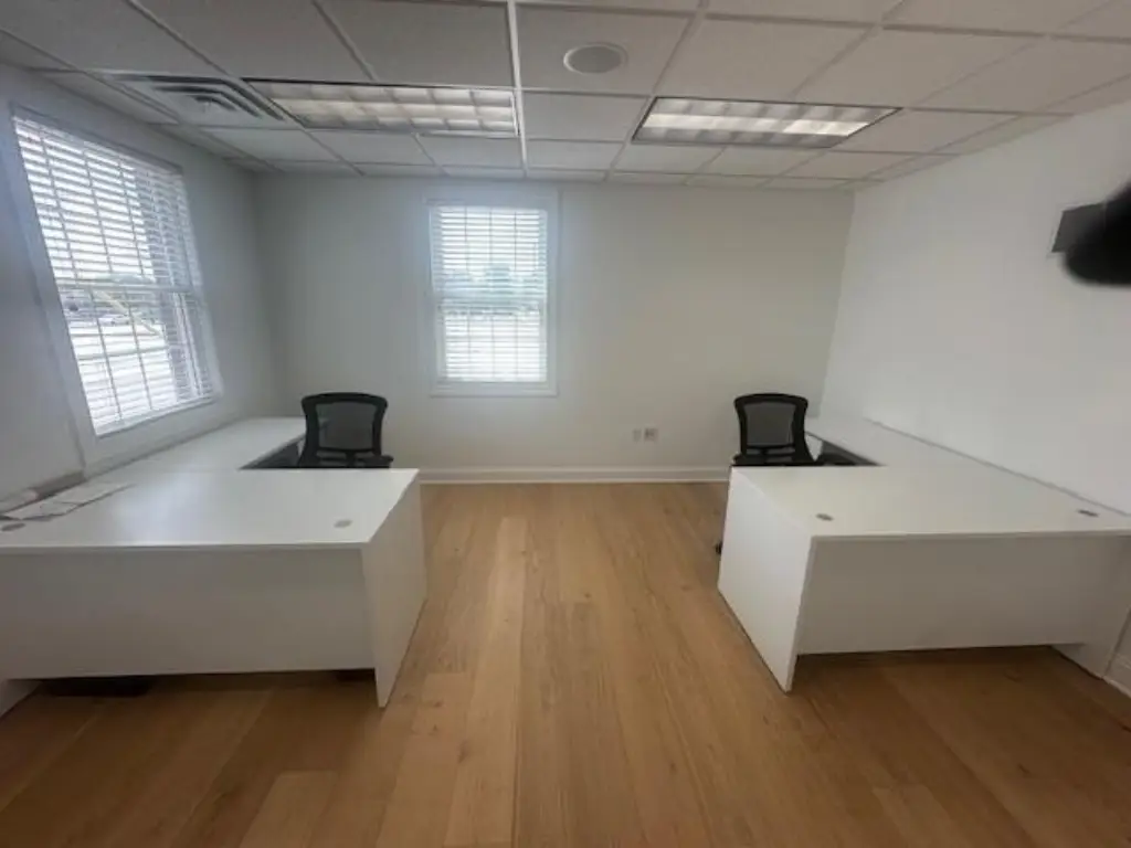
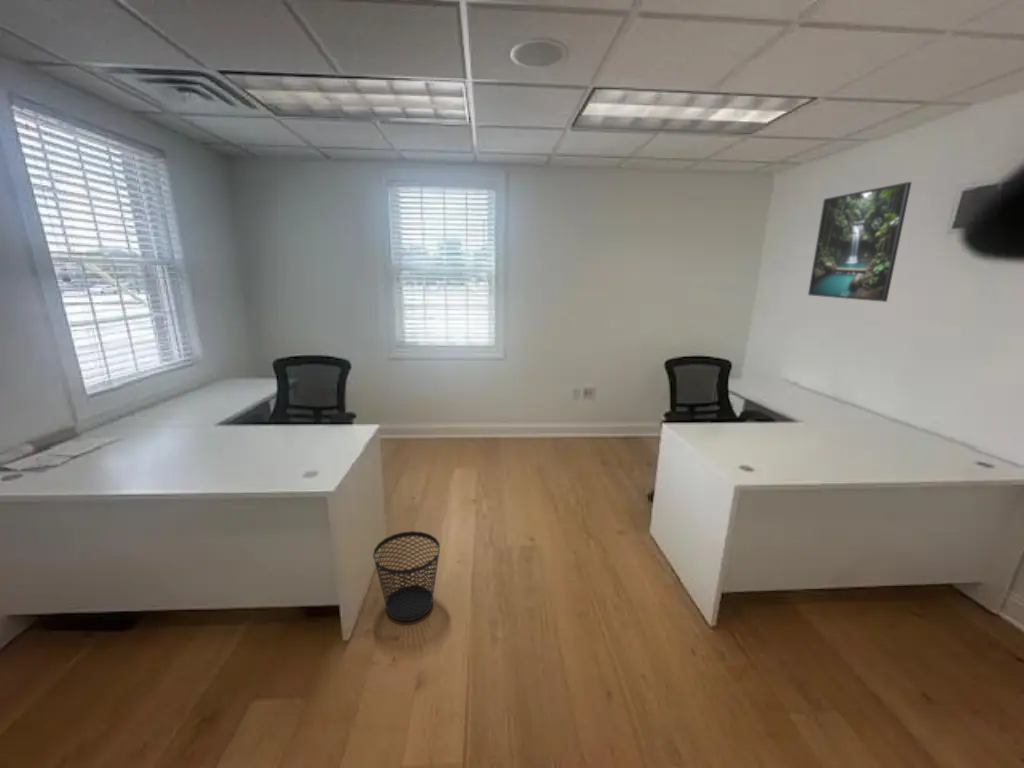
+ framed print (852, 246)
+ wastebasket (408, 578)
